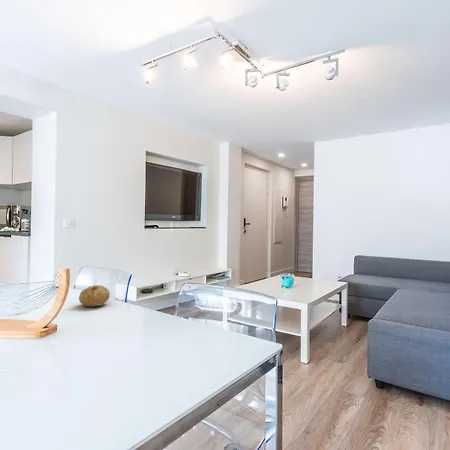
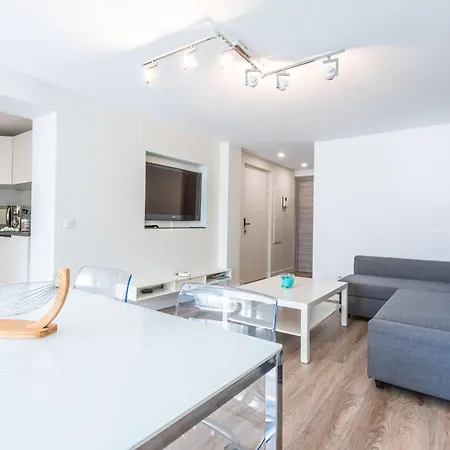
- fruit (94, 295)
